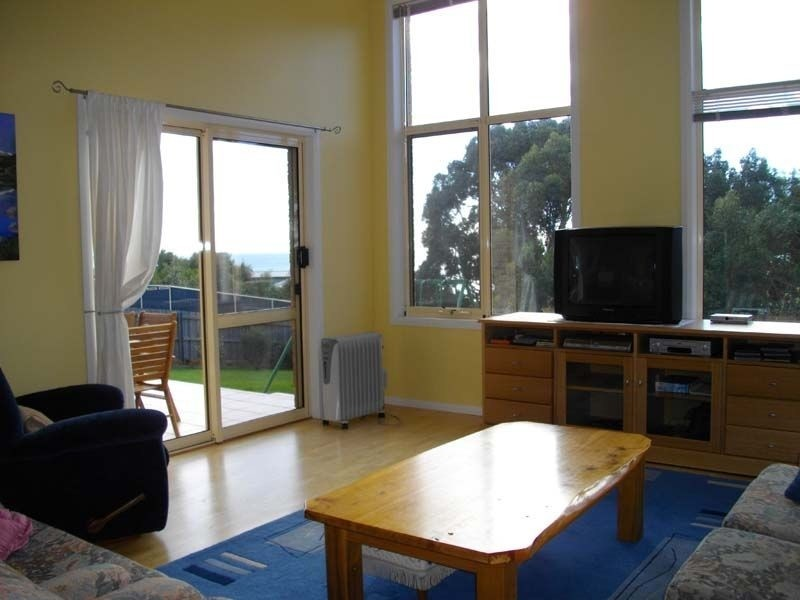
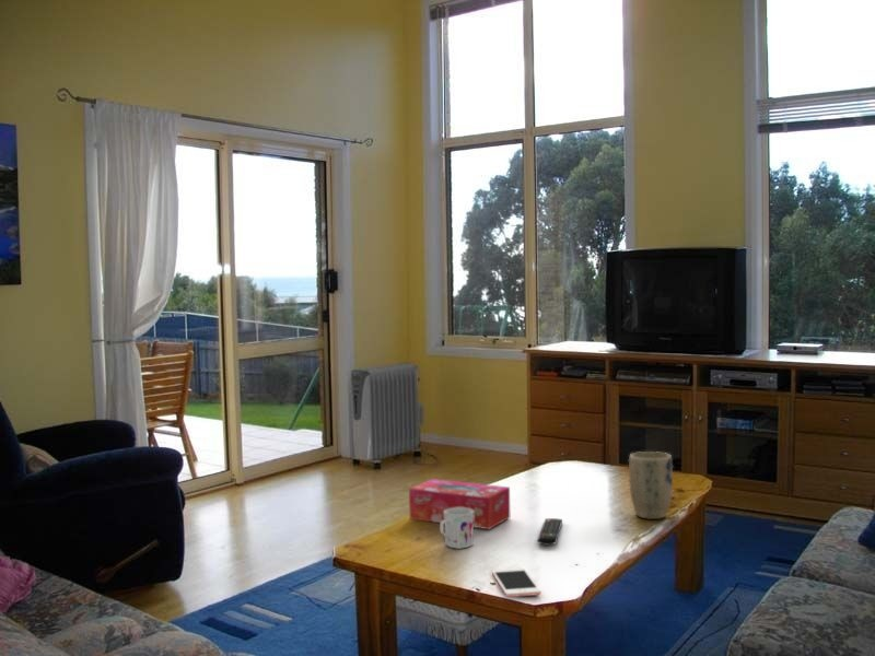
+ tissue box (459, 503)
+ mug (455, 528)
+ cell phone (515, 582)
+ remote control (550, 530)
+ plant pot (651, 484)
